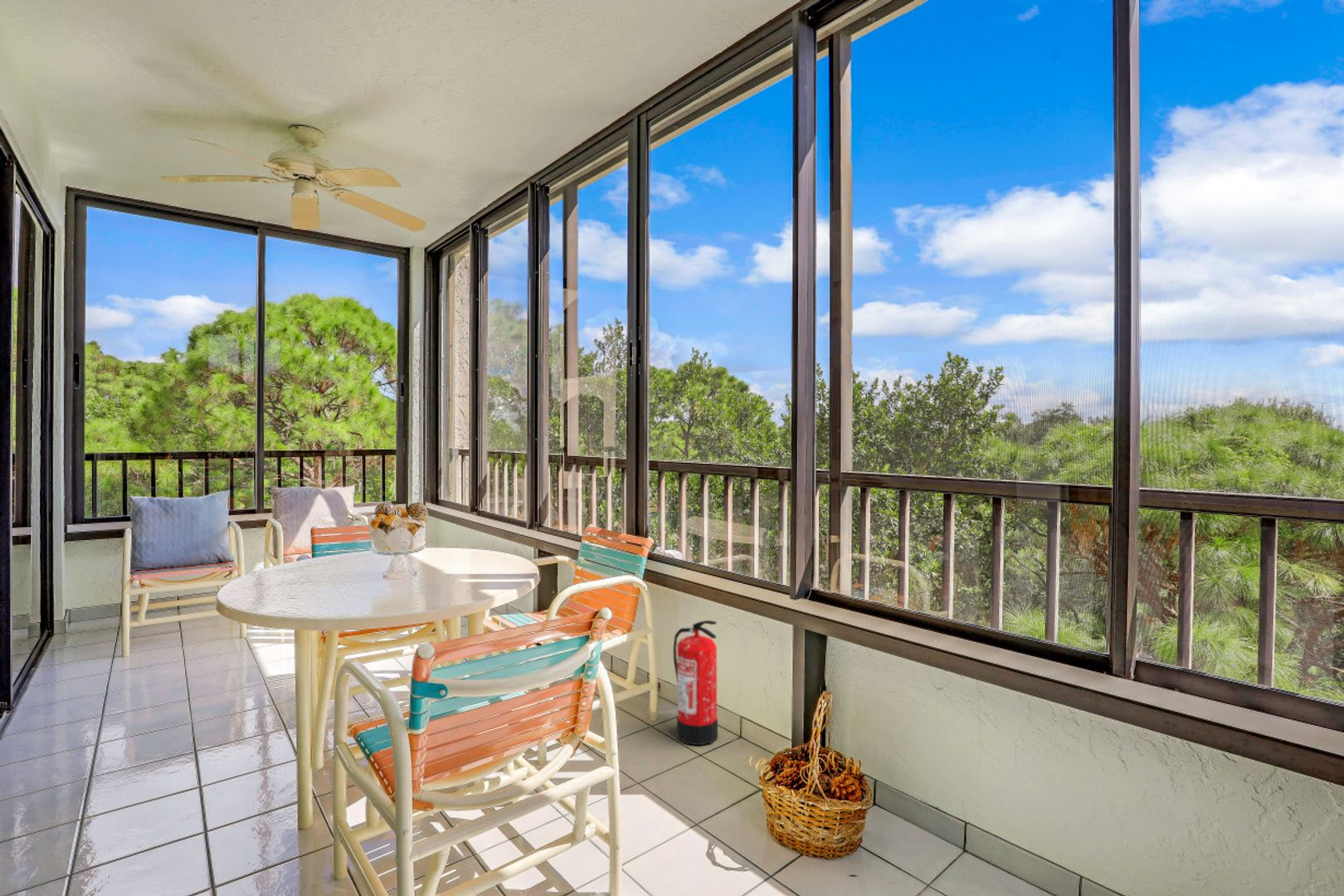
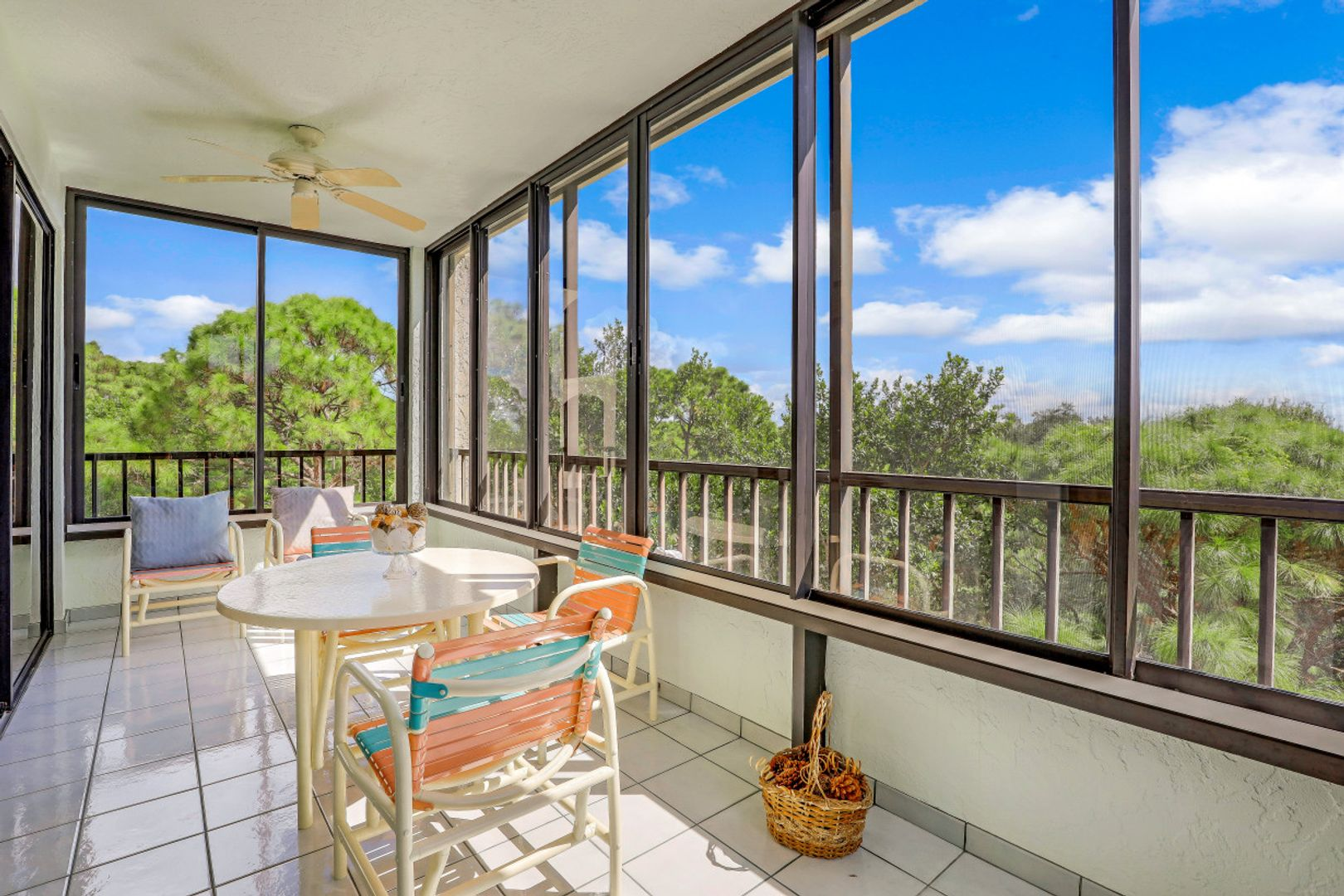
- fire extinguisher (694, 674)
